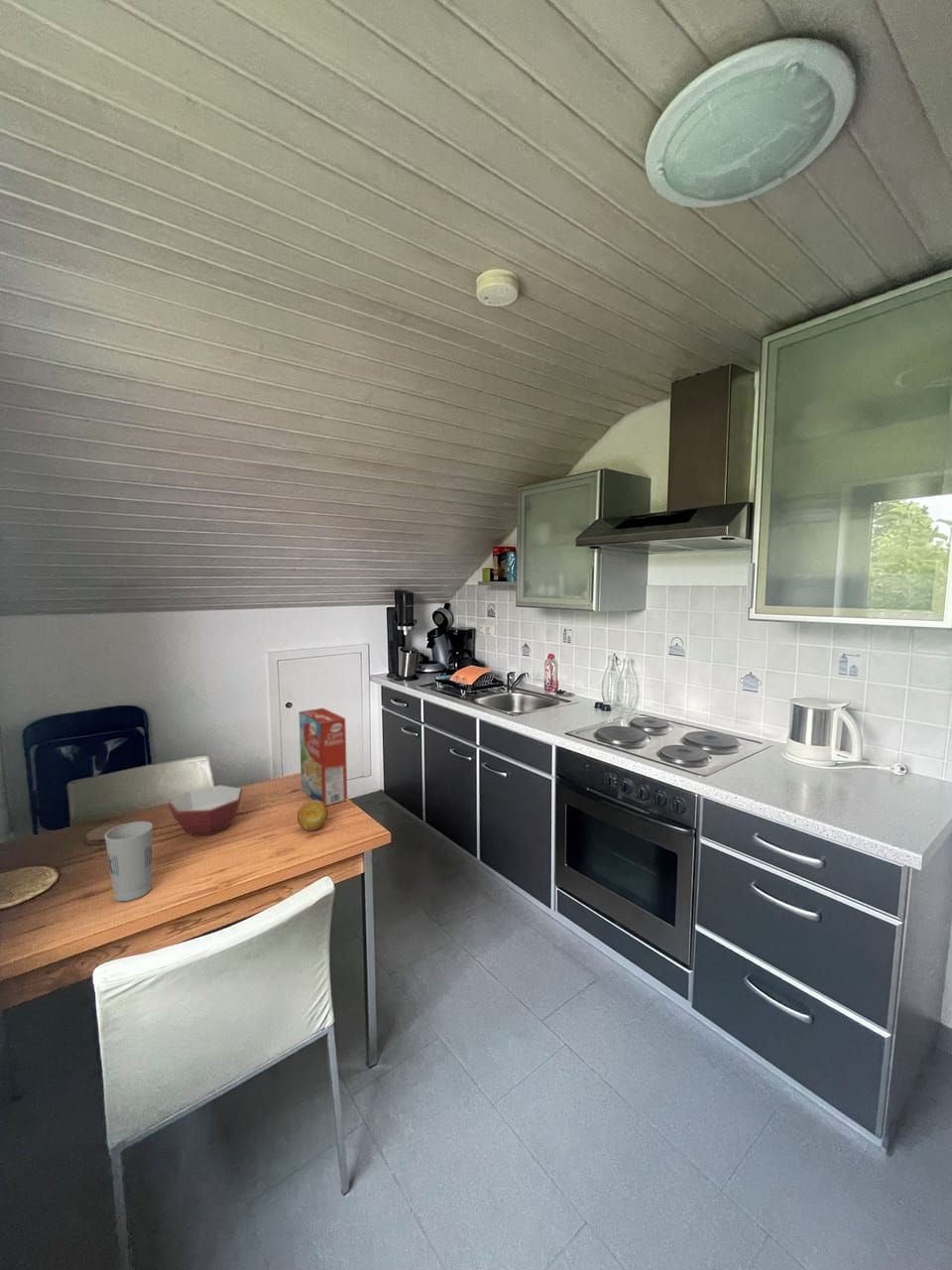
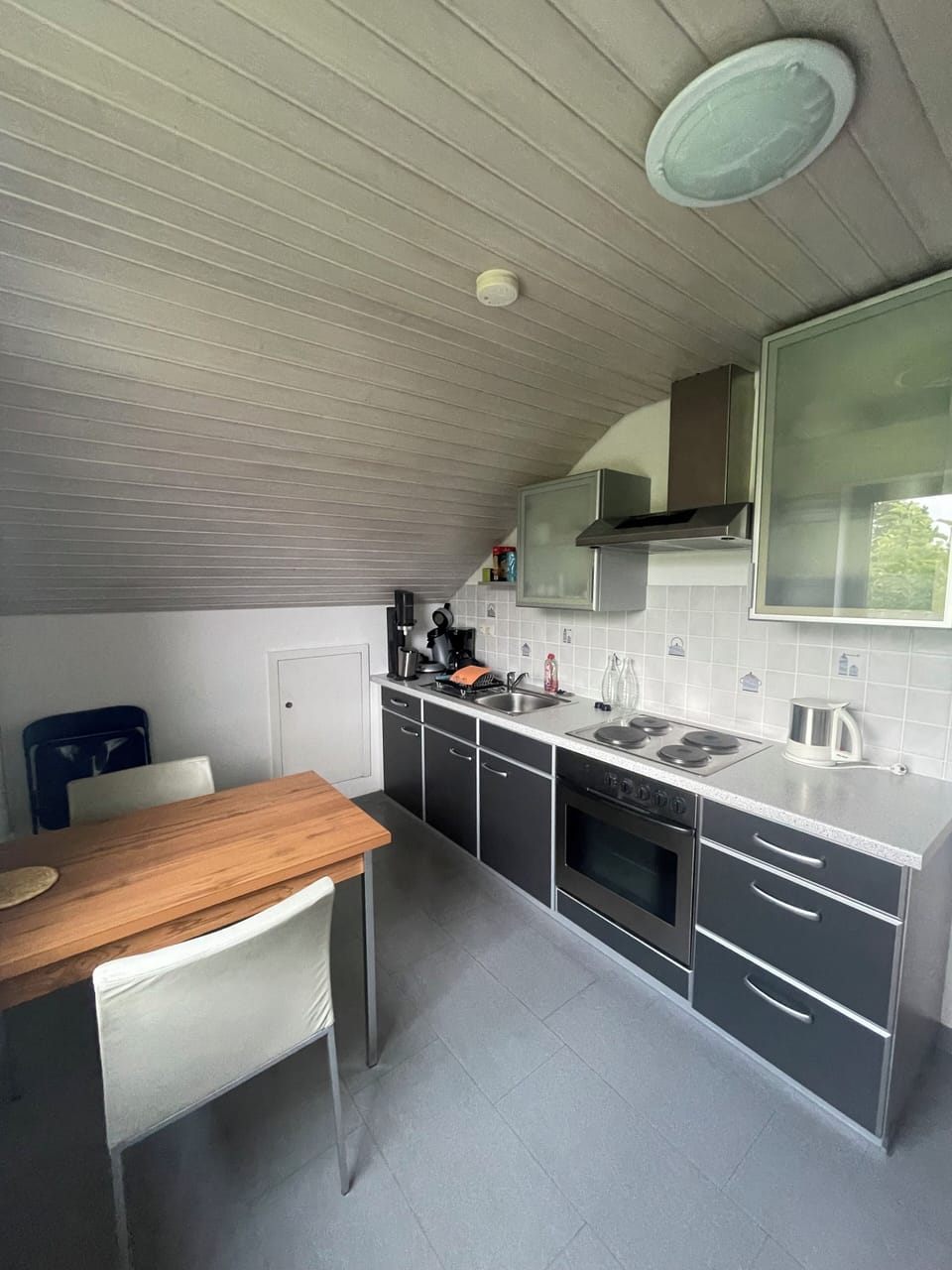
- cup (131, 861)
- cereal box (322, 755)
- coaster (106, 831)
- fruit (312, 815)
- bowl (206, 812)
